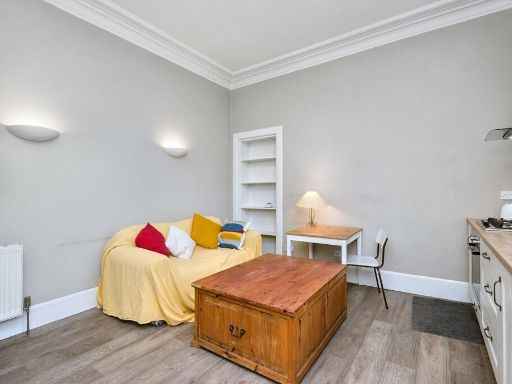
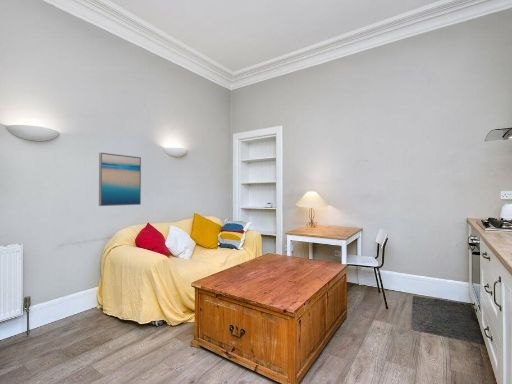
+ wall art (121, 180)
